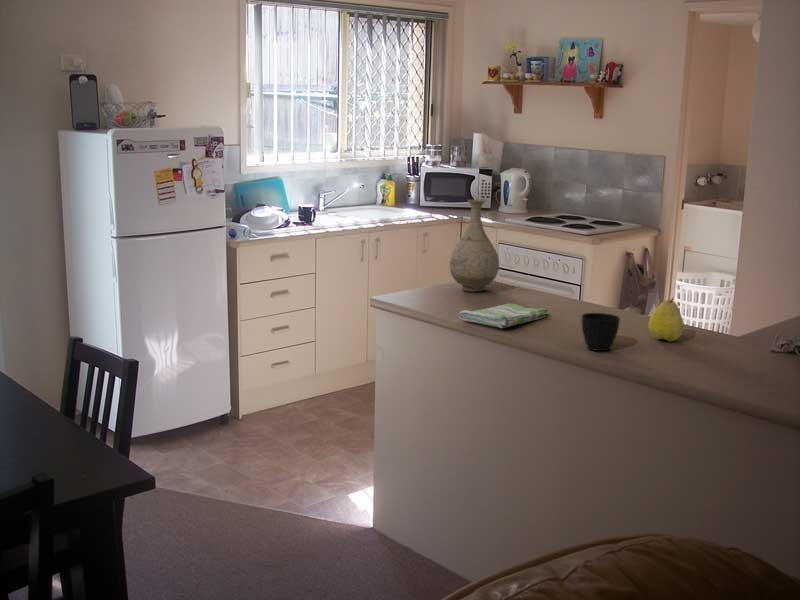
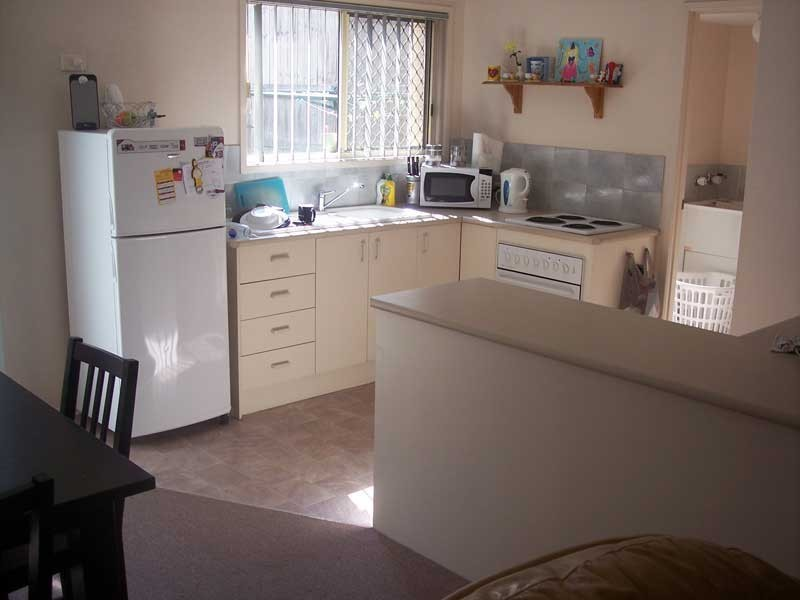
- vase (475, 245)
- dish towel (503, 312)
- cup (600, 332)
- fruit (666, 318)
